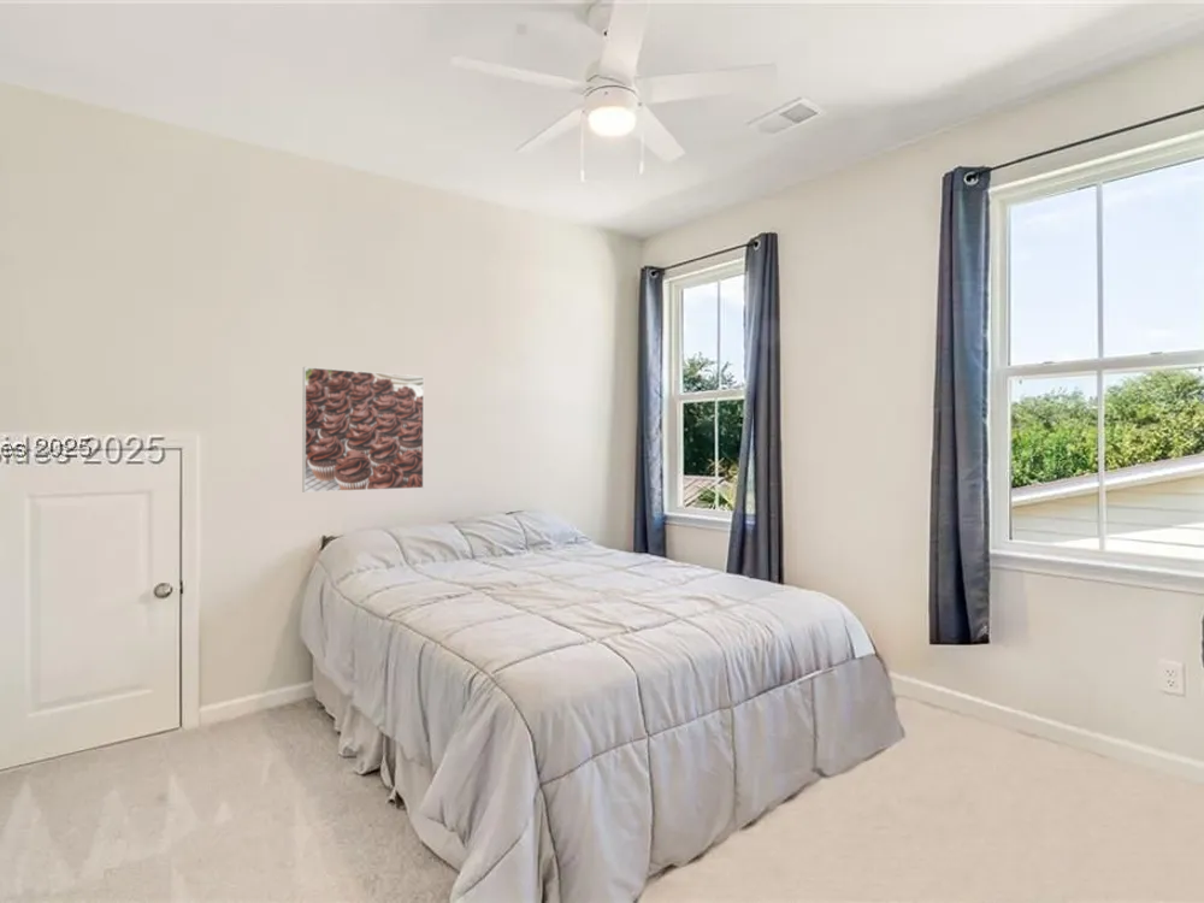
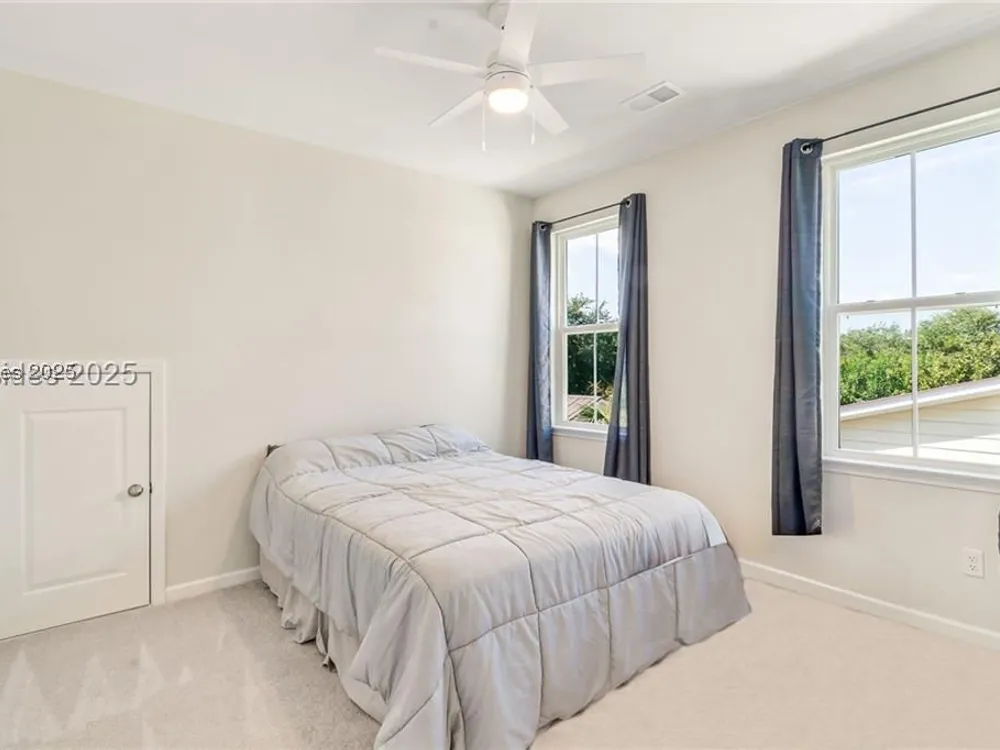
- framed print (366, 431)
